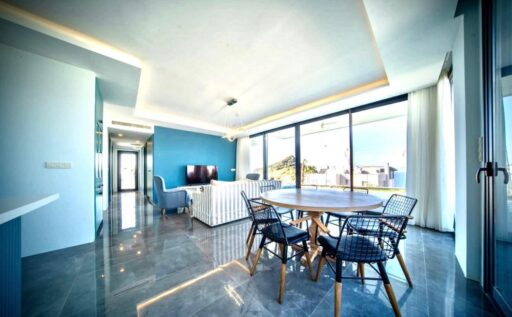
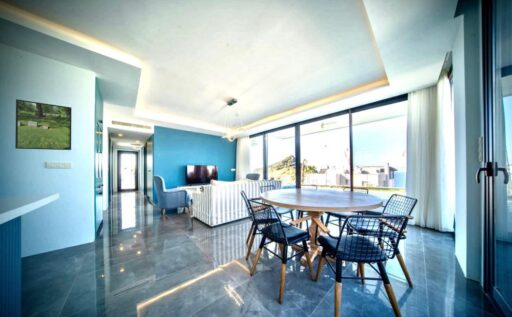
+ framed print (45, 126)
